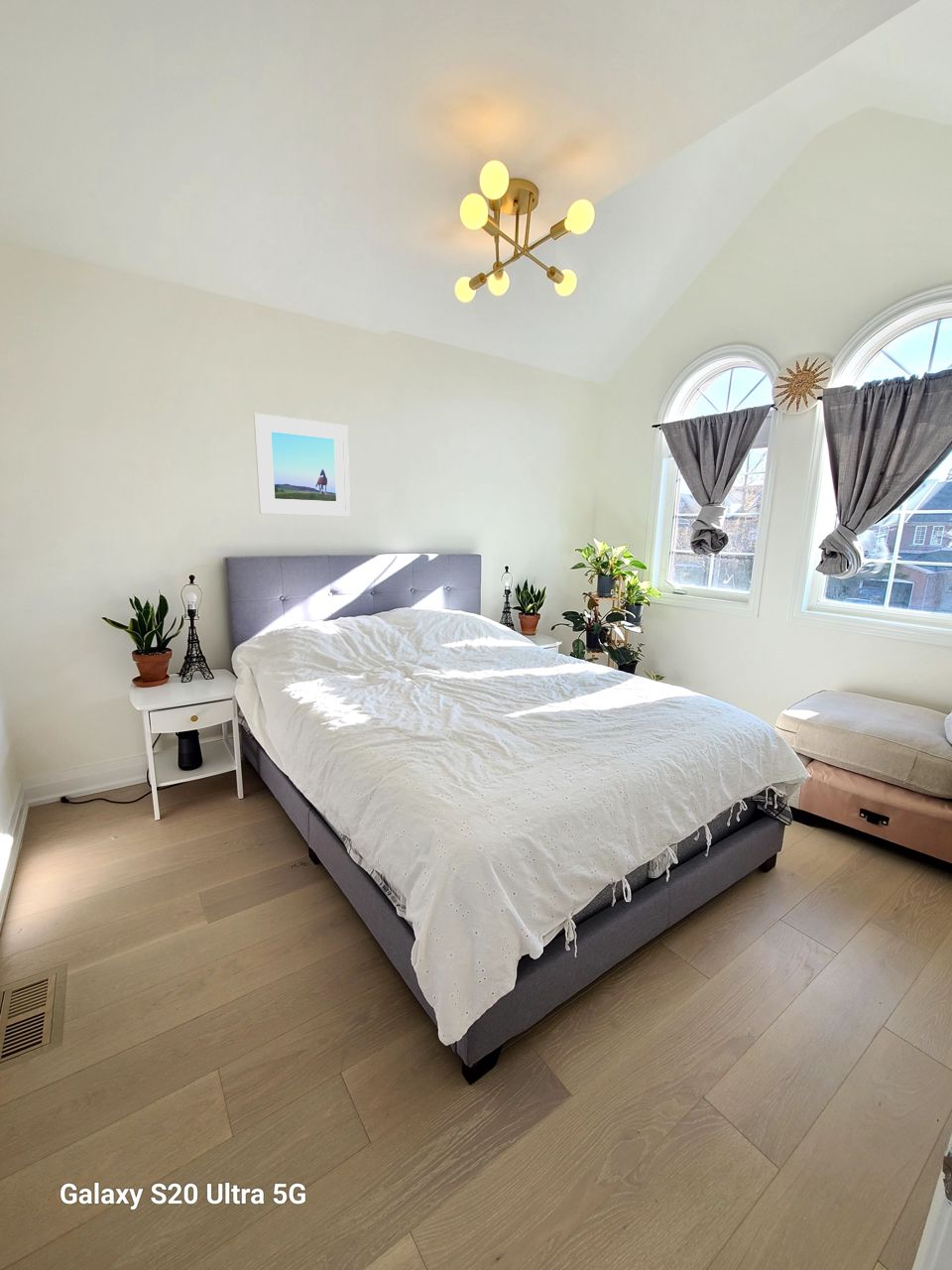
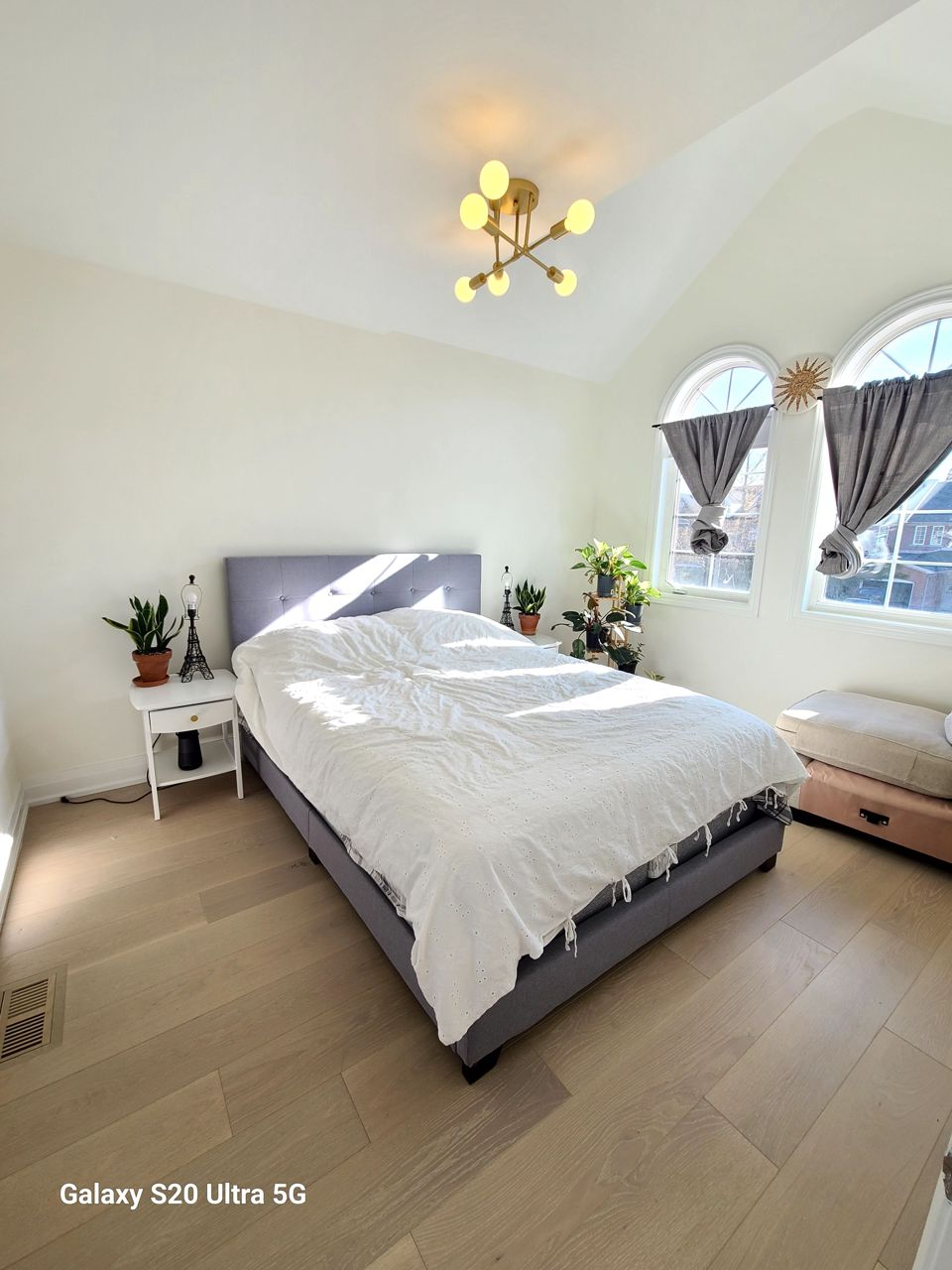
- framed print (304, 467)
